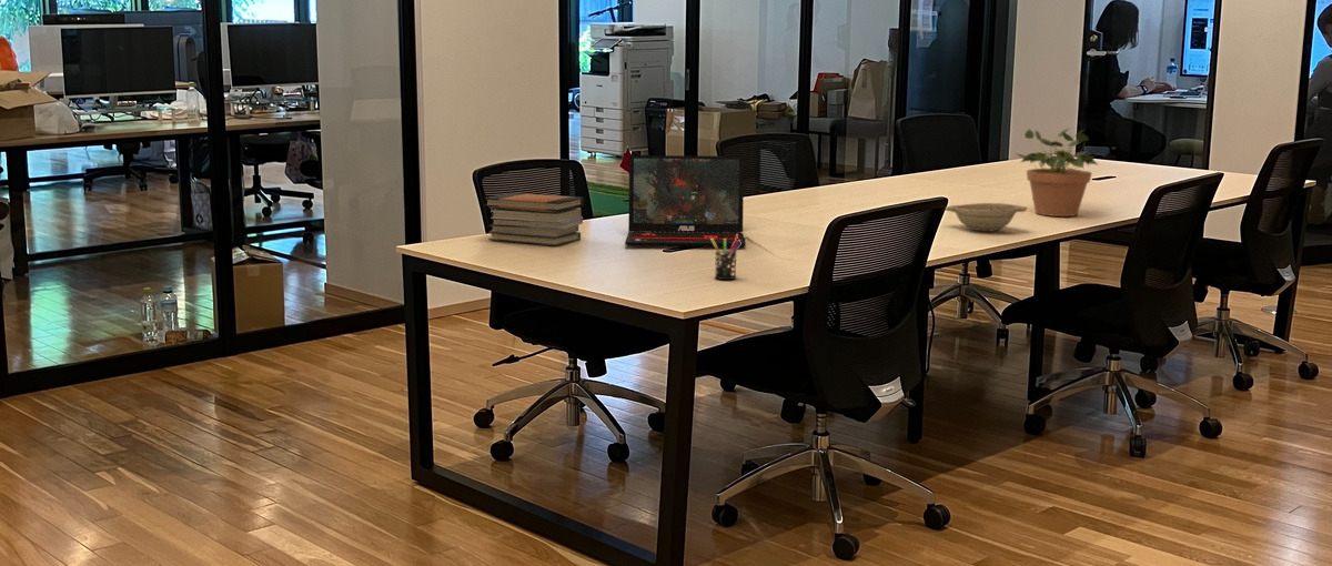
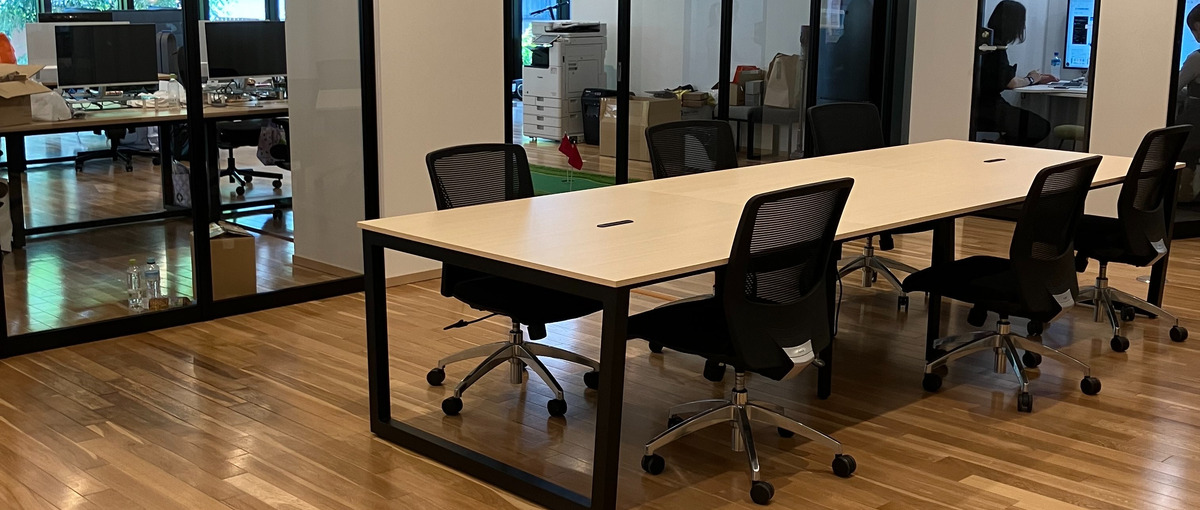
- laptop (685, 200)
- pen holder (726, 255)
- decorative bowl (985, 216)
- potted plant (1058, 171)
- book stack (535, 219)
